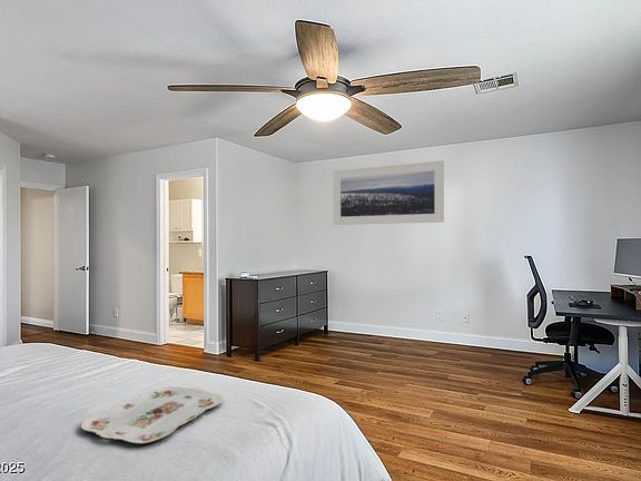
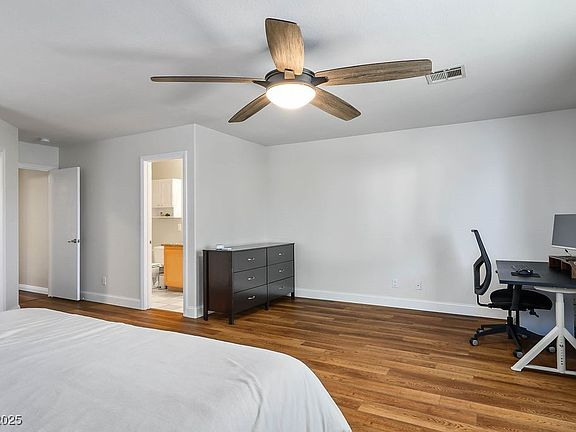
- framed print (384, 195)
- serving tray (157, 411)
